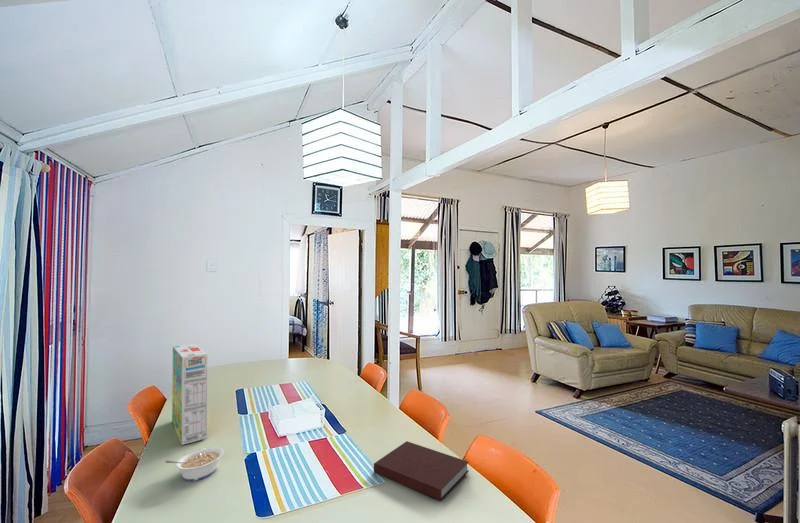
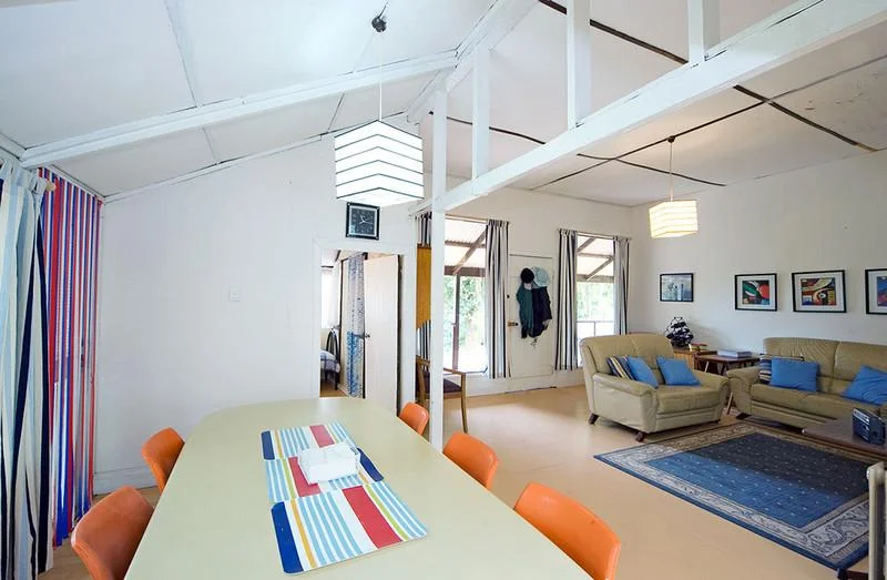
- legume (198, 464)
- cereal box (188, 389)
- notebook (421, 467)
